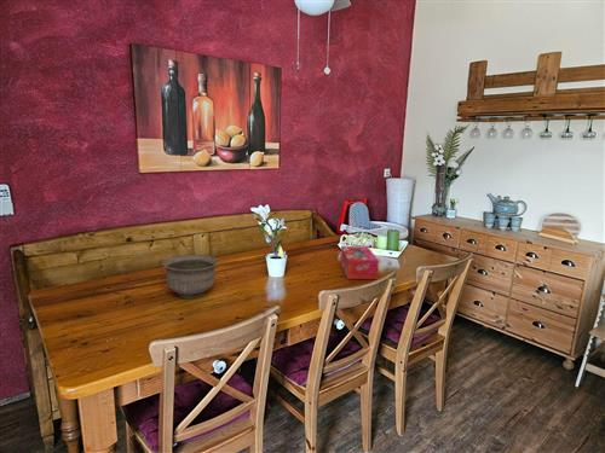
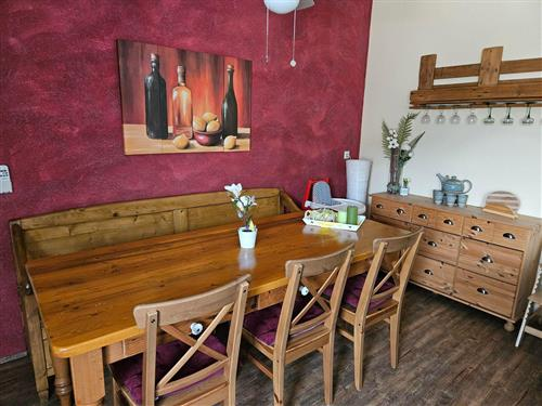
- bowl (191, 277)
- tissue box (357, 261)
